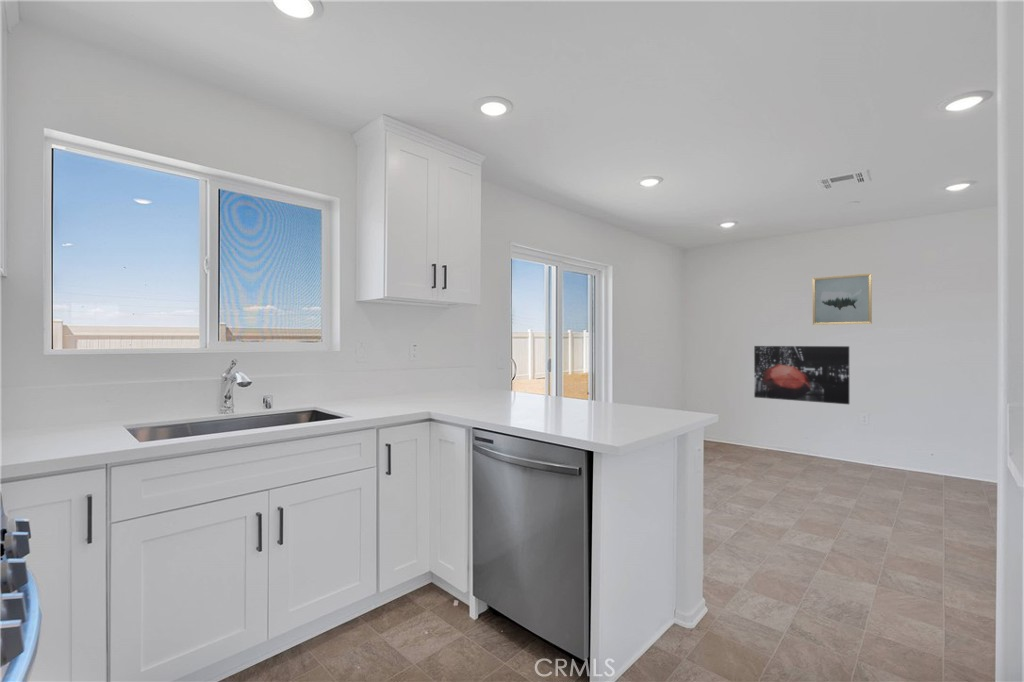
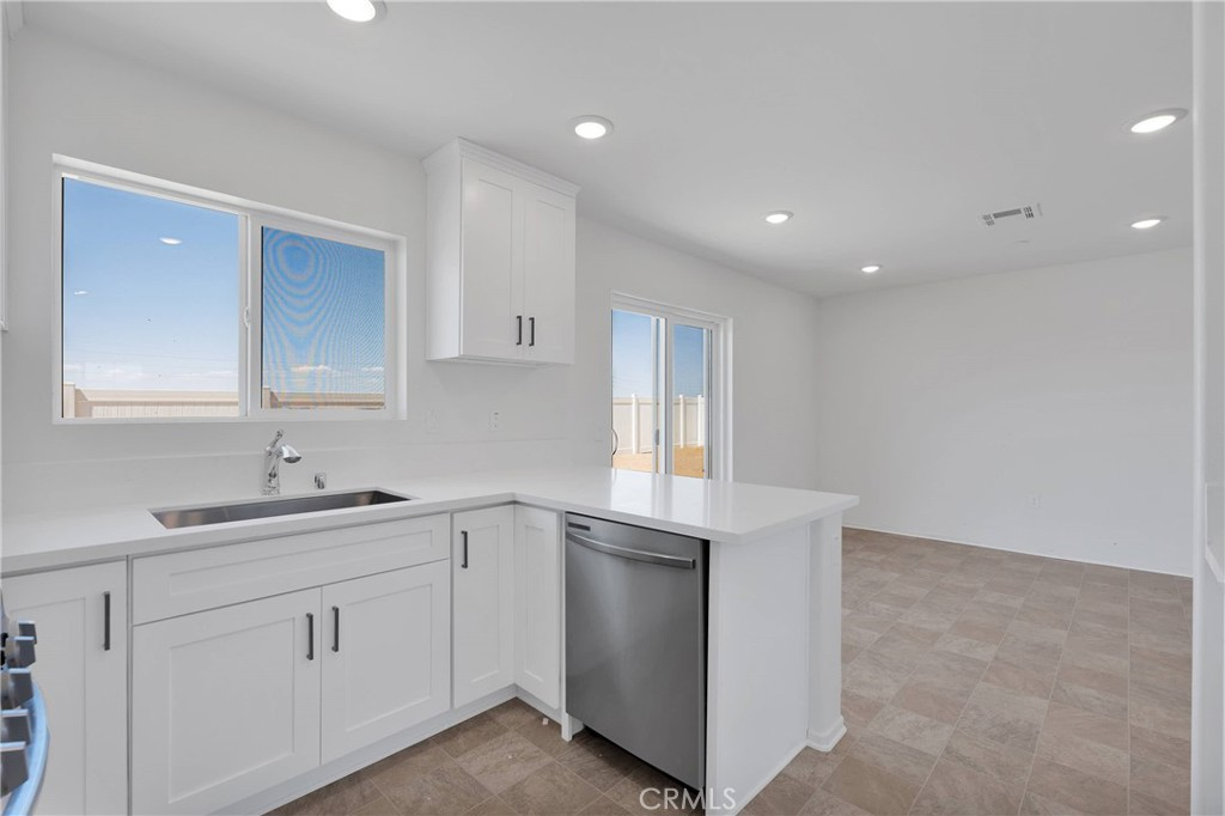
- wall art (841, 300)
- wall art (799, 373)
